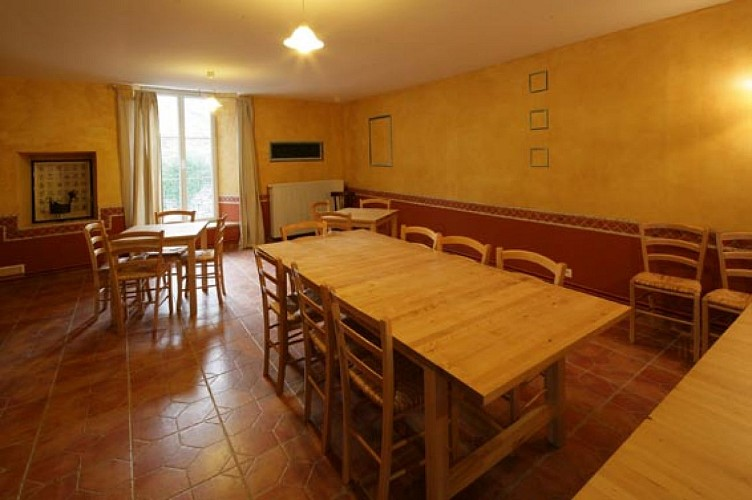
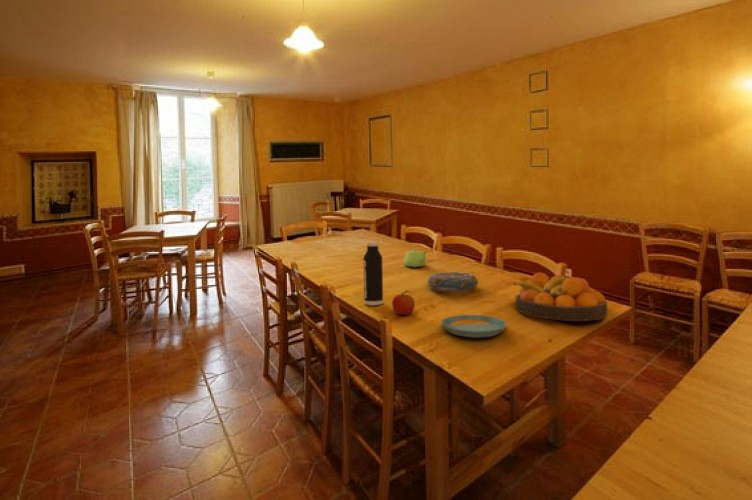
+ teapot (416, 257)
+ fruit bowl (559, 292)
+ fruit (403, 302)
+ water bottle (373, 272)
+ decorative bowl (452, 281)
+ saucer (473, 326)
